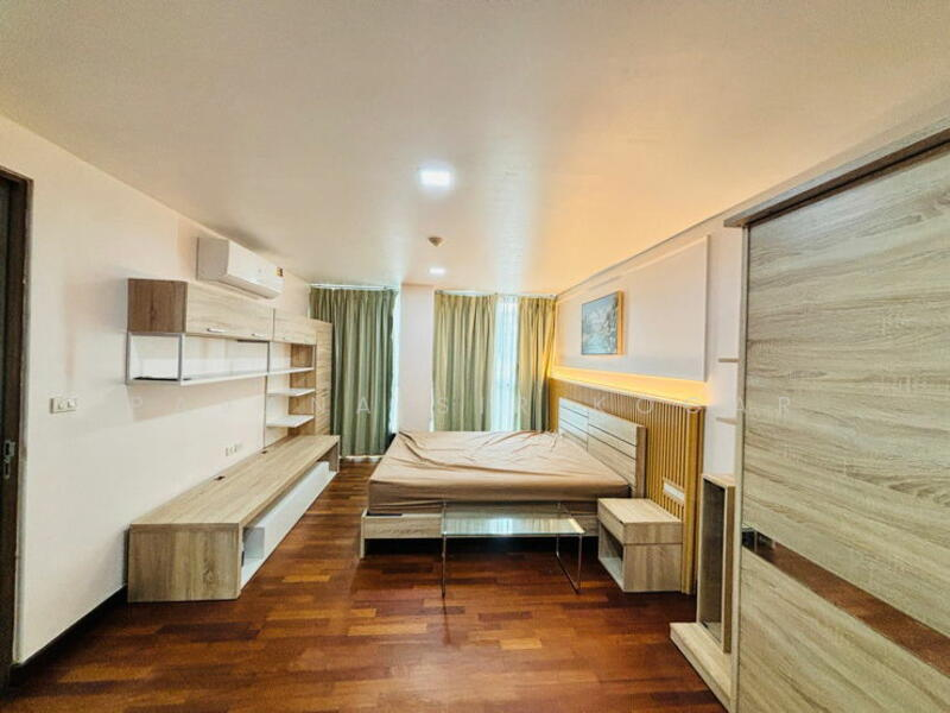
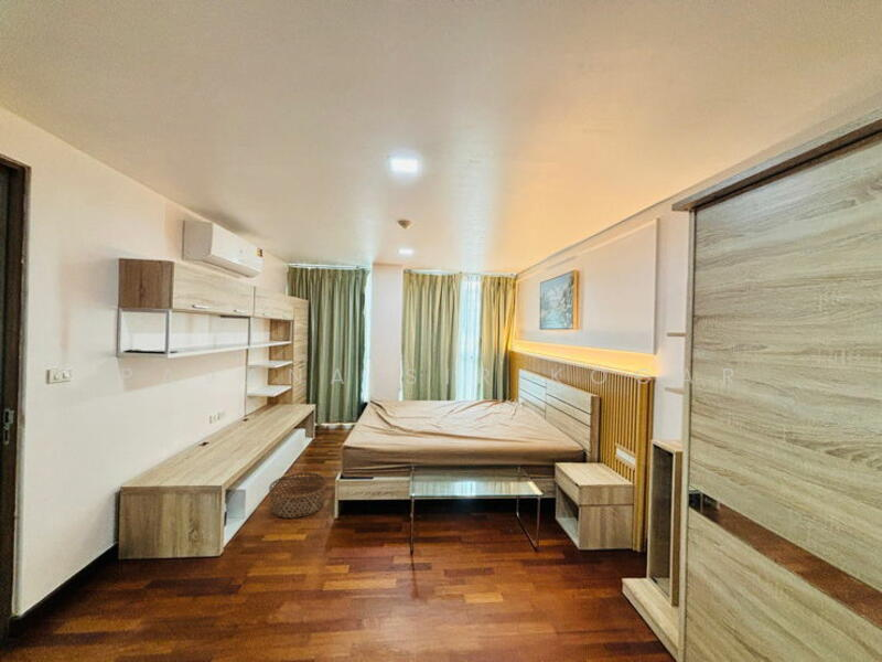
+ basket (299, 494)
